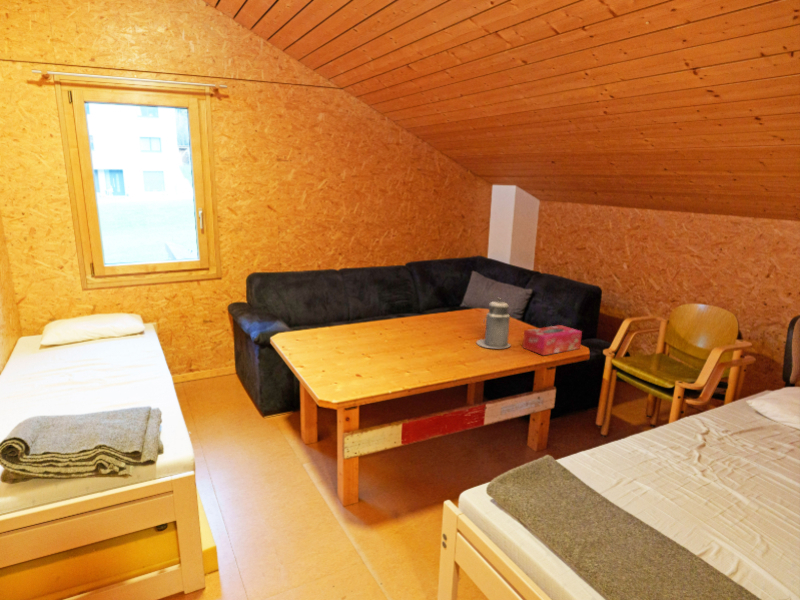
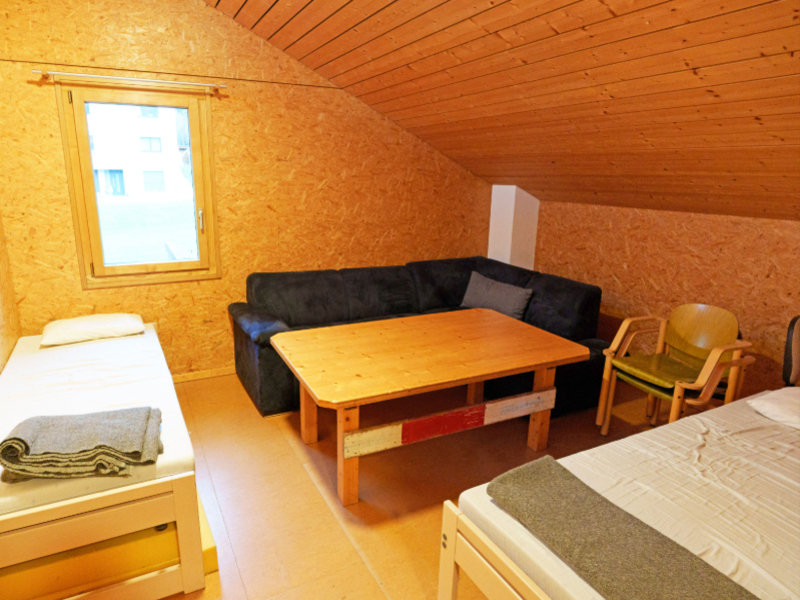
- canister (495, 321)
- tissue box (552, 339)
